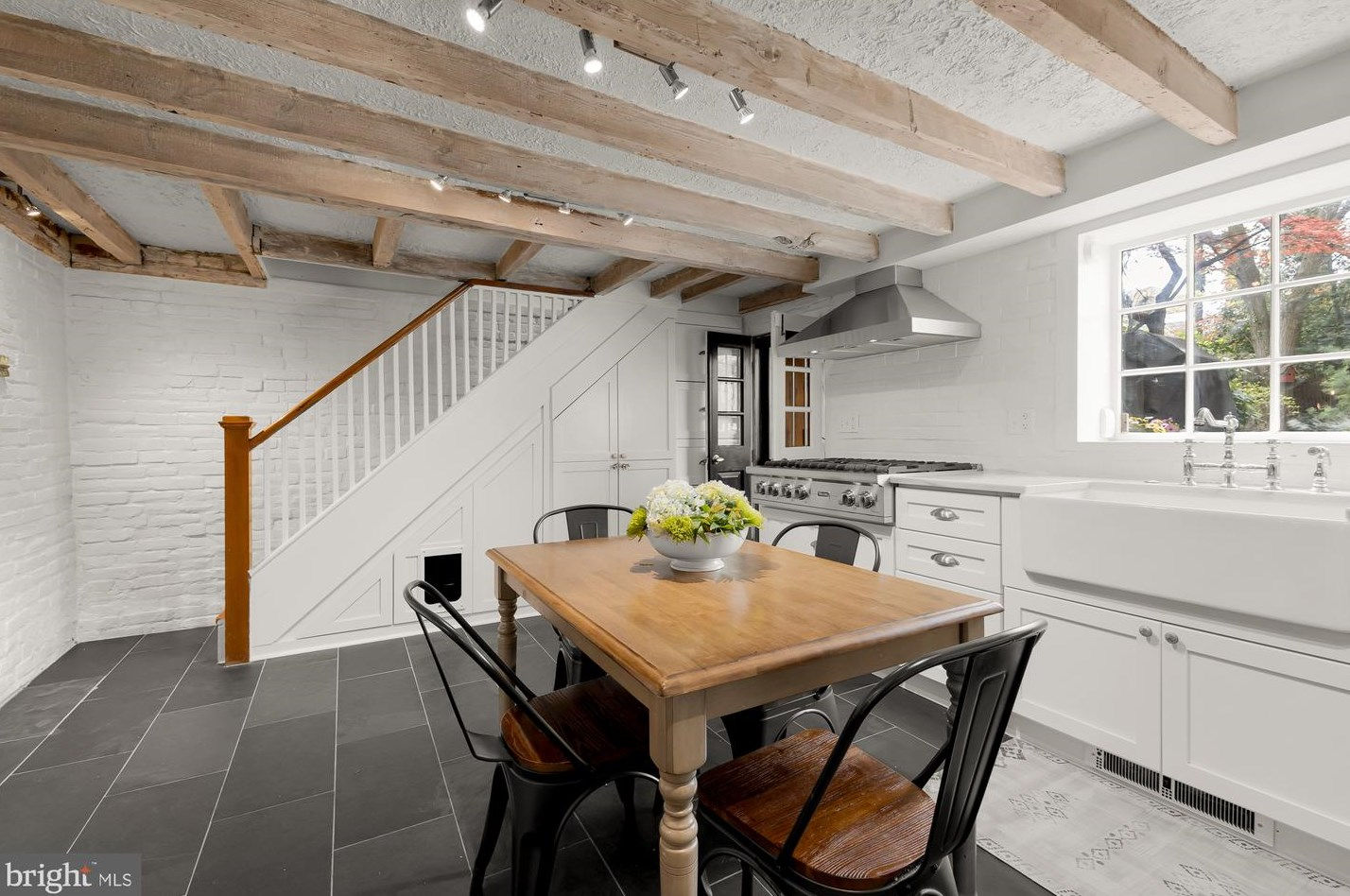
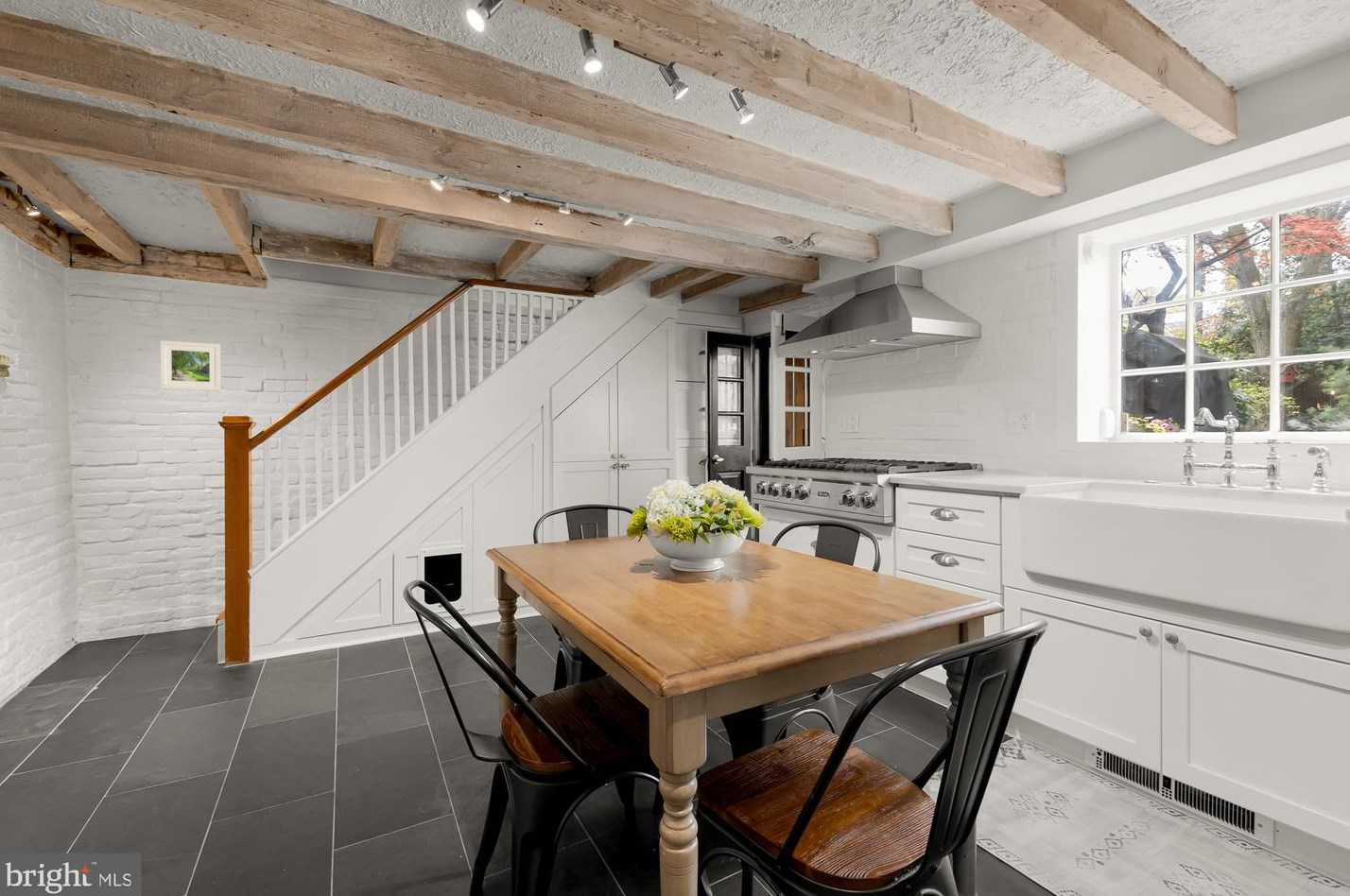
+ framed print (191, 366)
